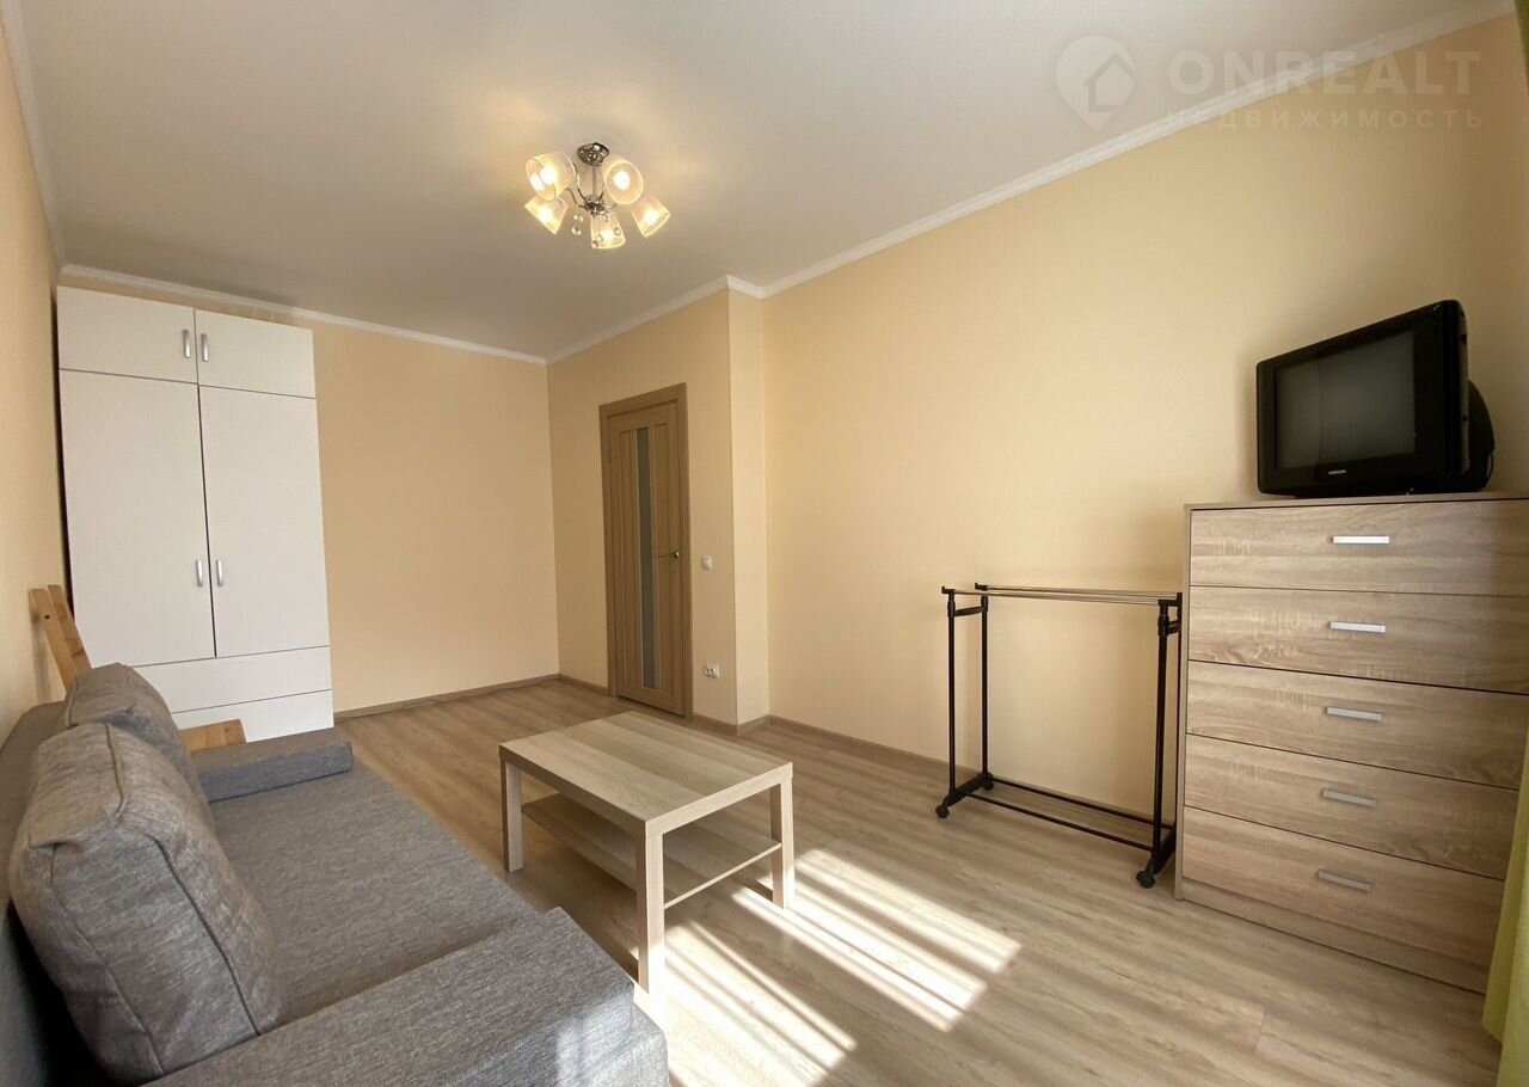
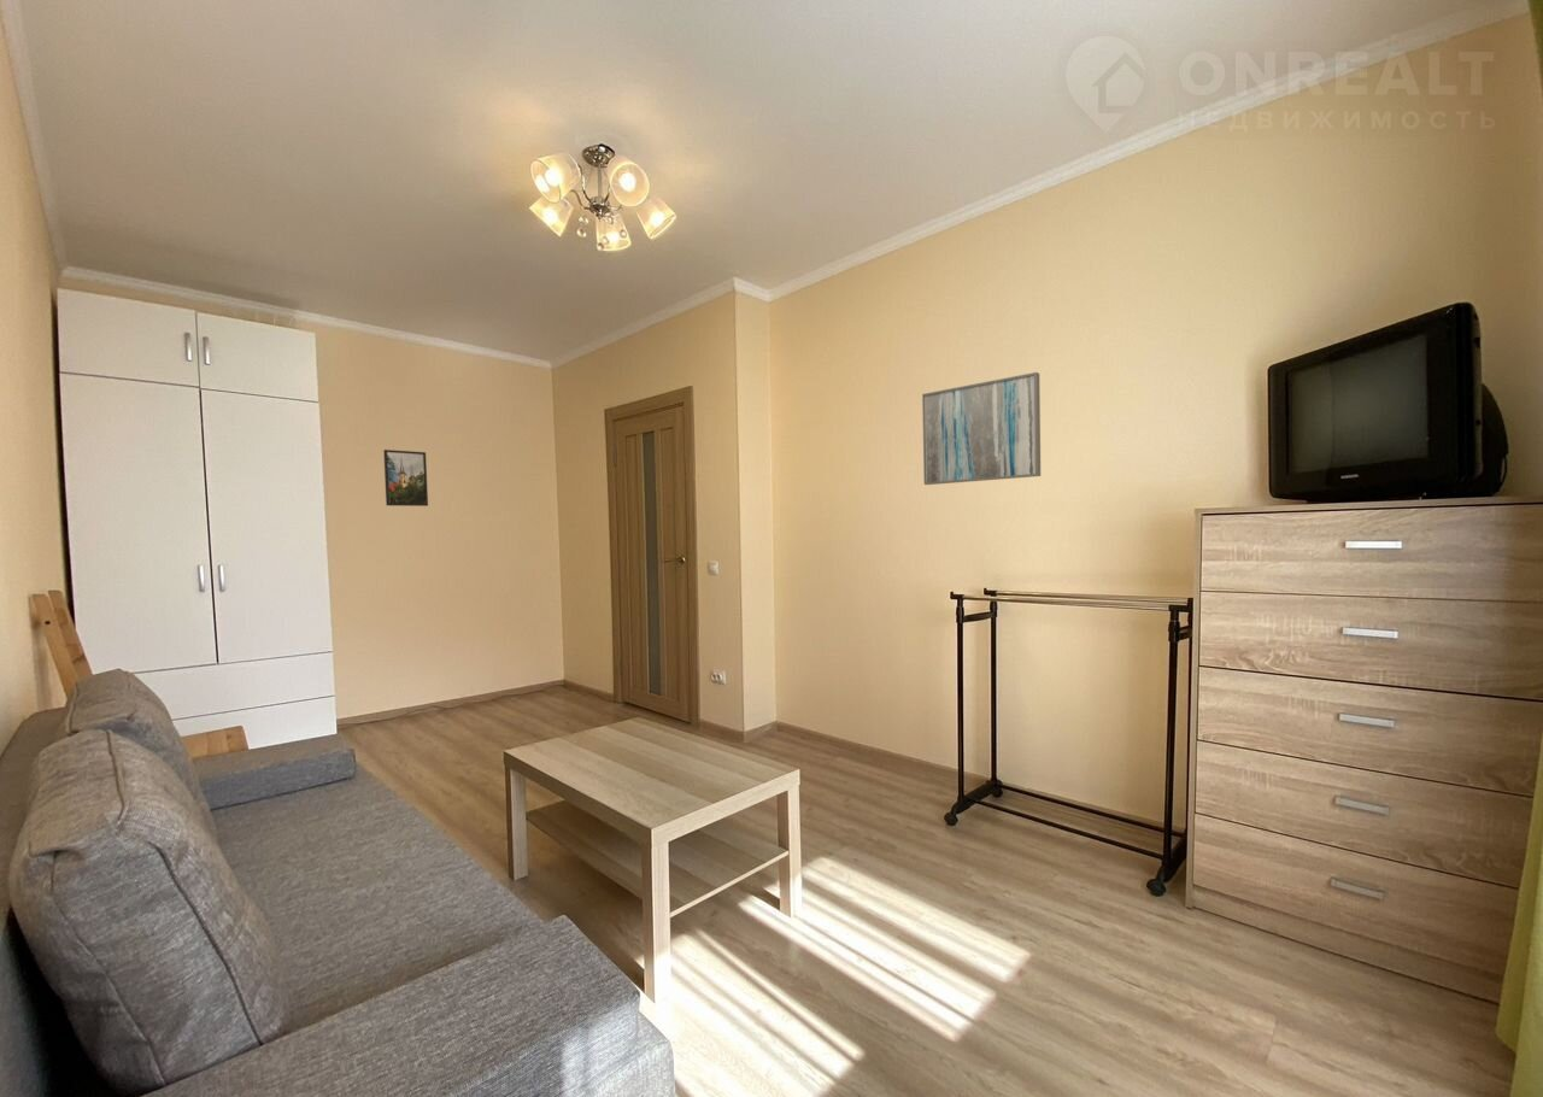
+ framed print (406, 477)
+ wall art (978, 432)
